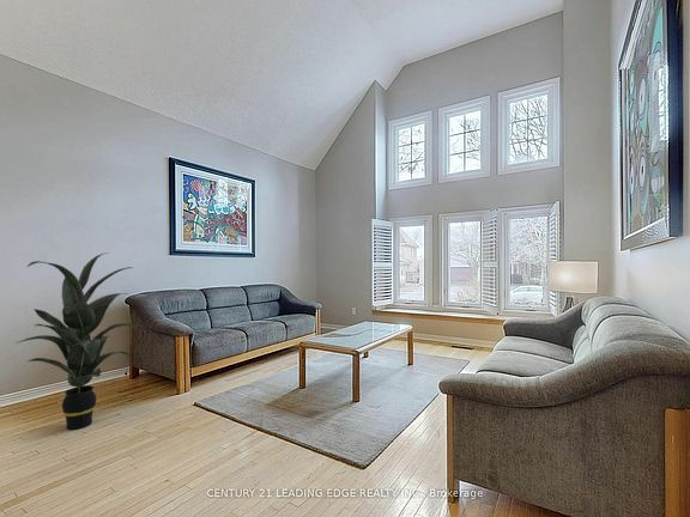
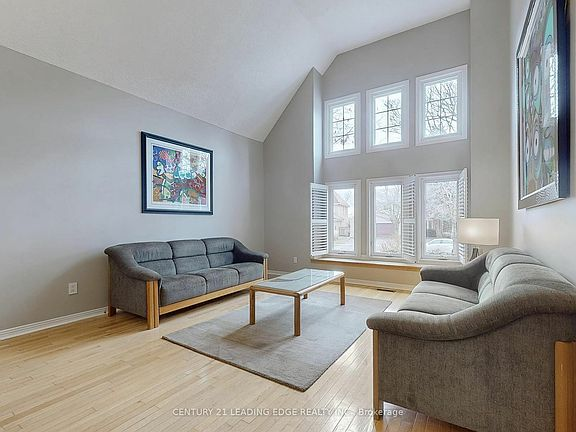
- indoor plant (87, 337)
